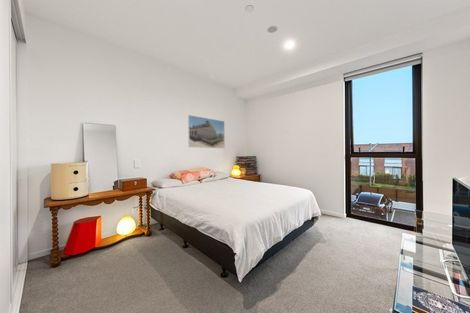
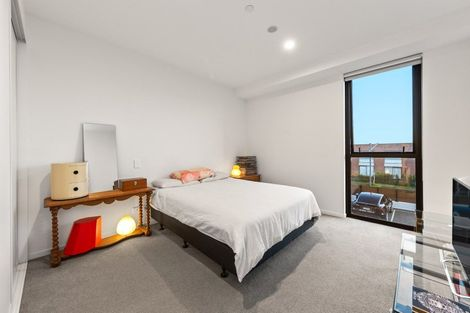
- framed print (207, 133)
